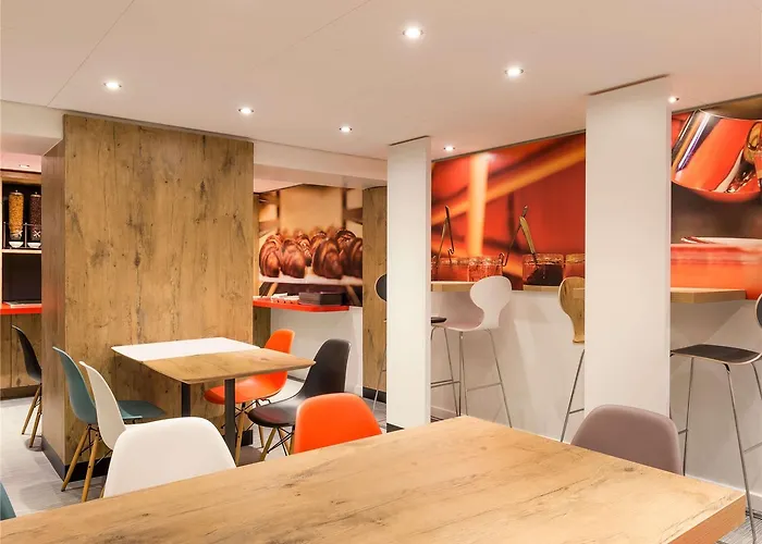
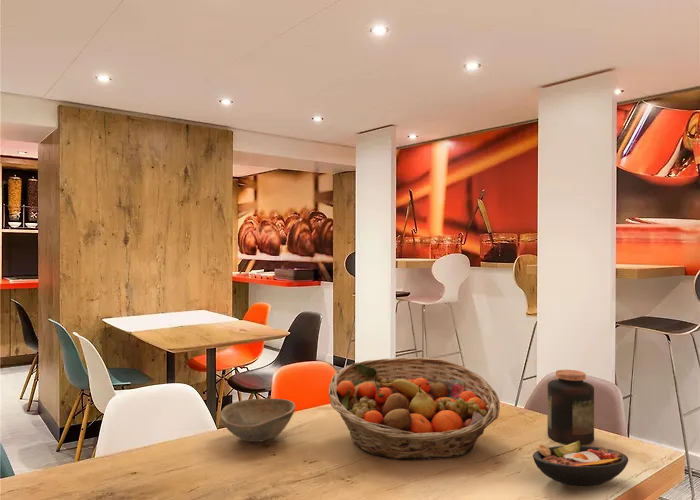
+ fruit basket (412, 404)
+ jar (570, 405)
+ bowl (258, 422)
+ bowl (580, 466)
